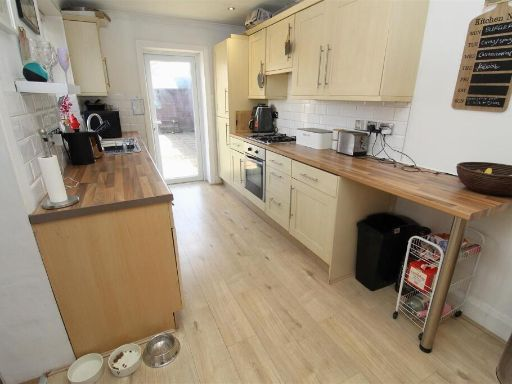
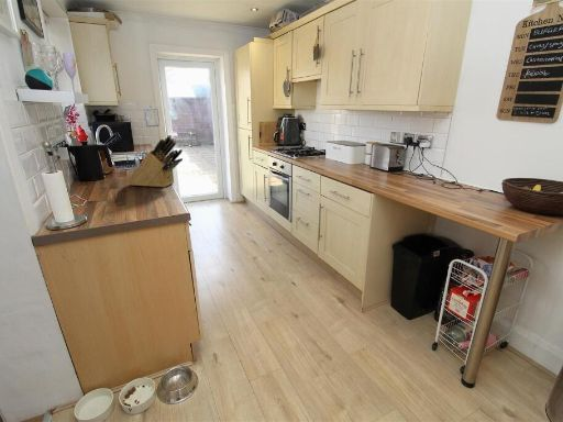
+ knife block (154, 160)
